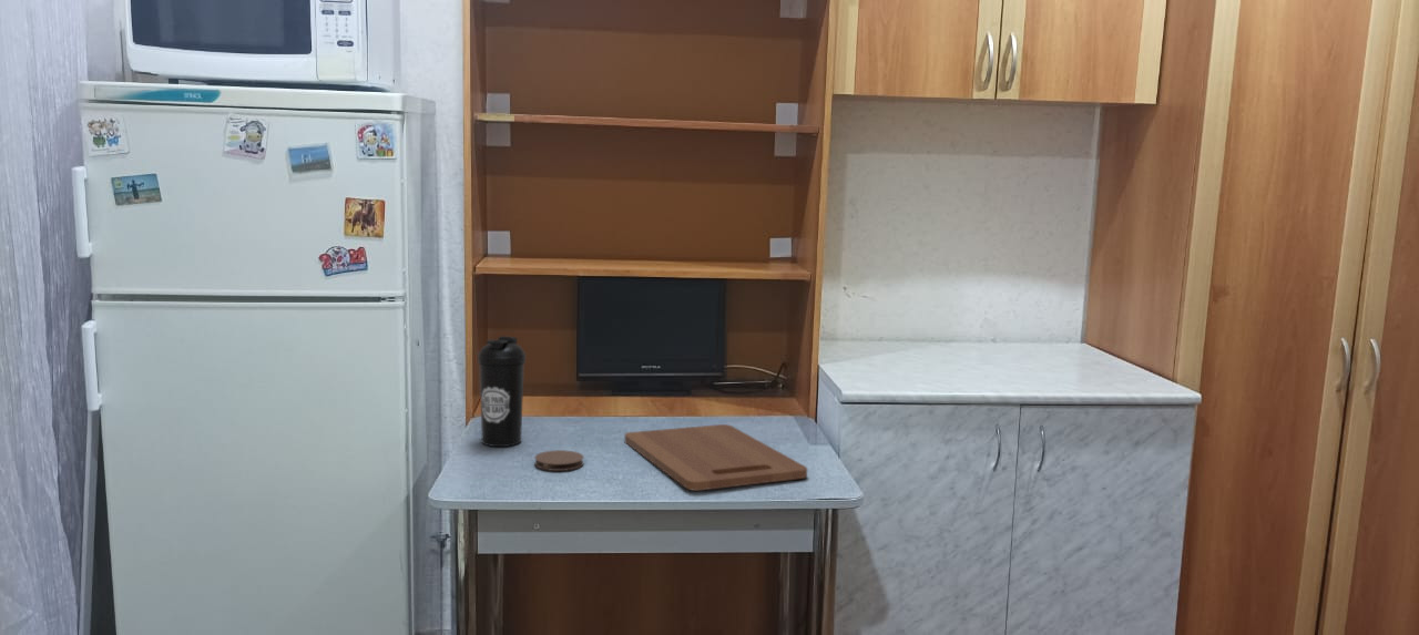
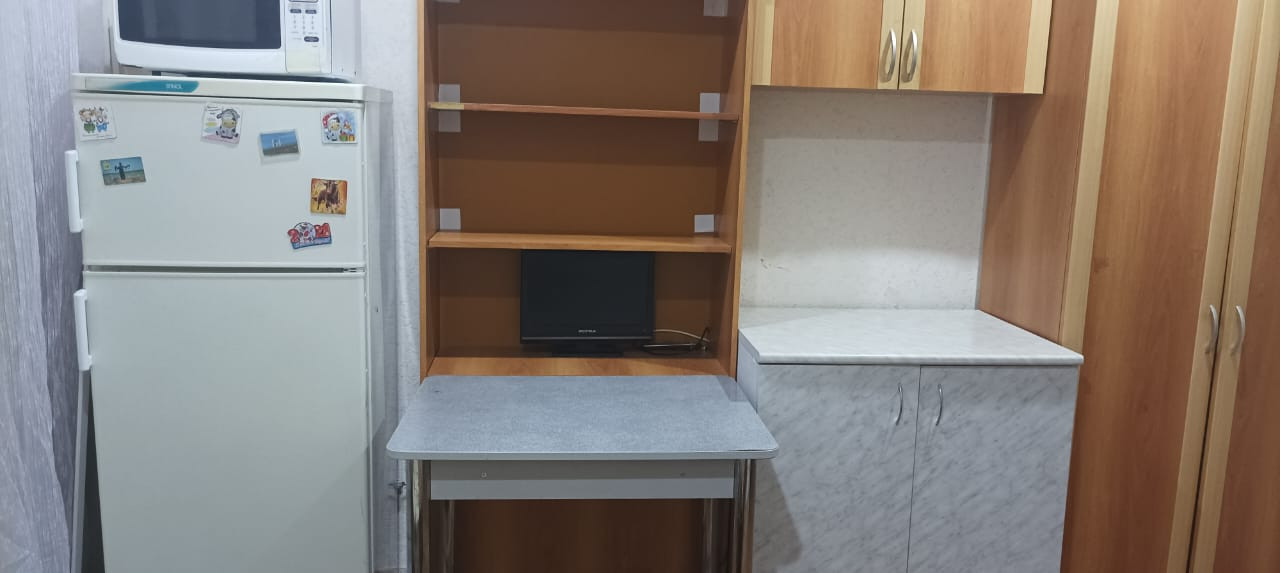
- water bottle (501, 390)
- cutting board (711, 453)
- coaster (559, 460)
